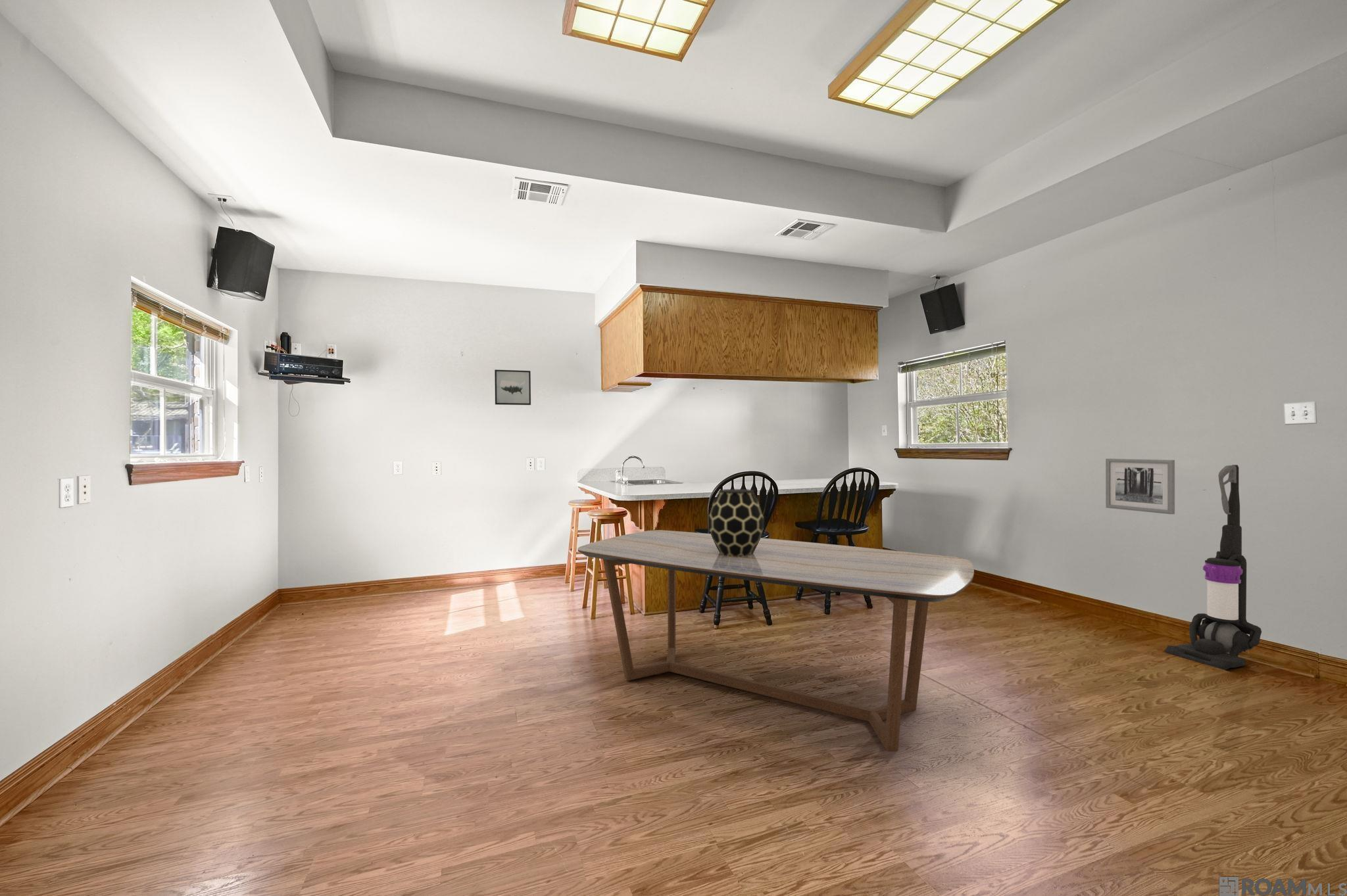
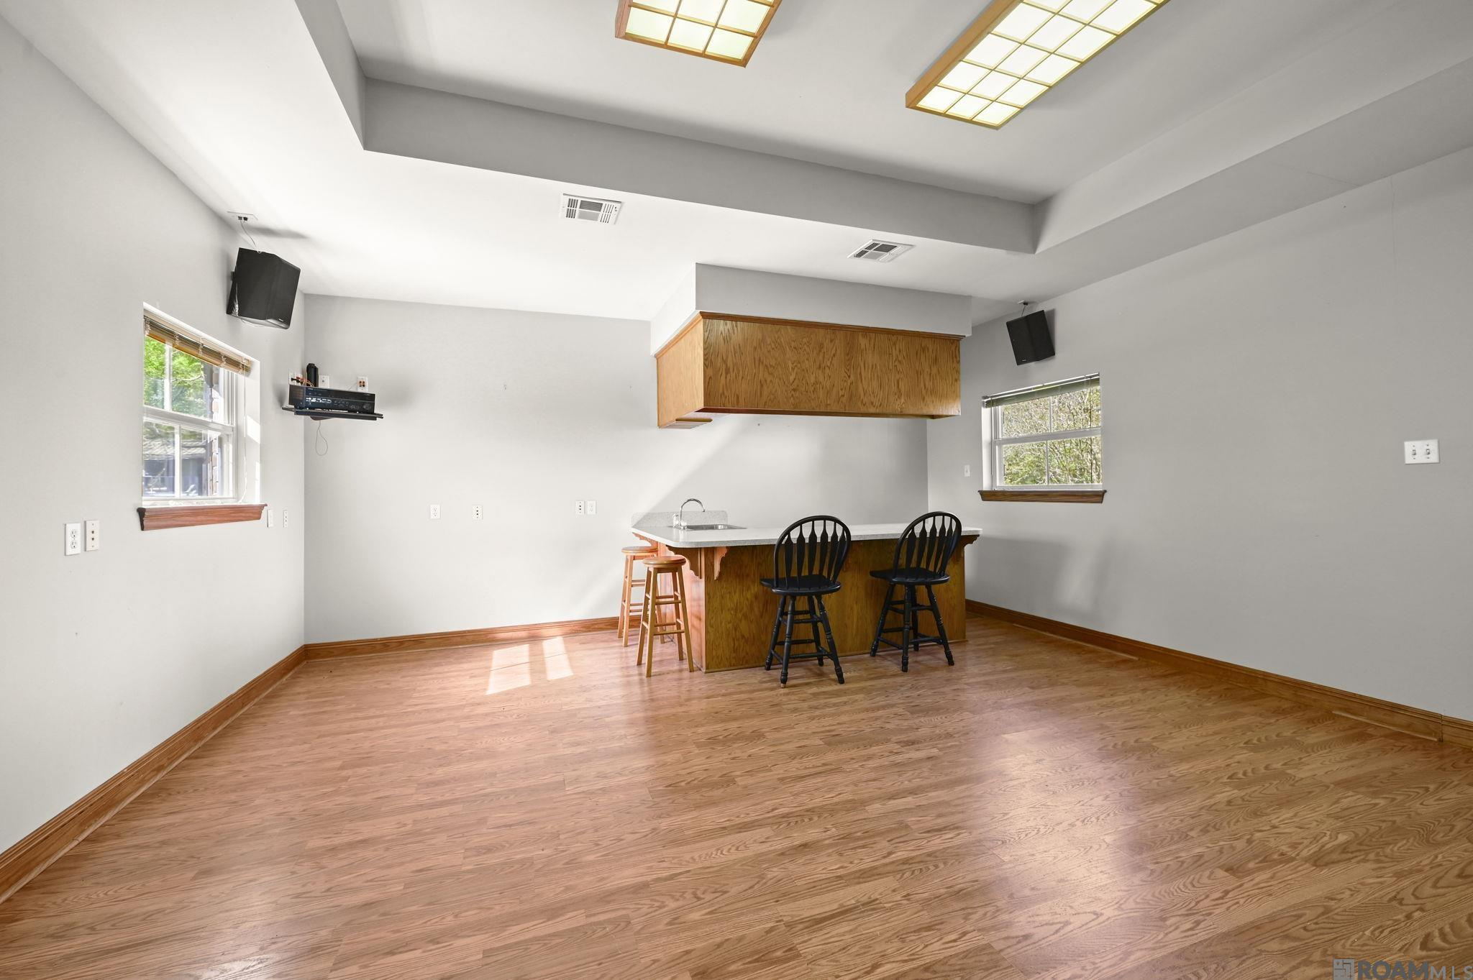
- wall art (512, 387)
- vacuum cleaner (1218, 561)
- dining table (767, 582)
- wall art (1139, 484)
- vase (736, 521)
